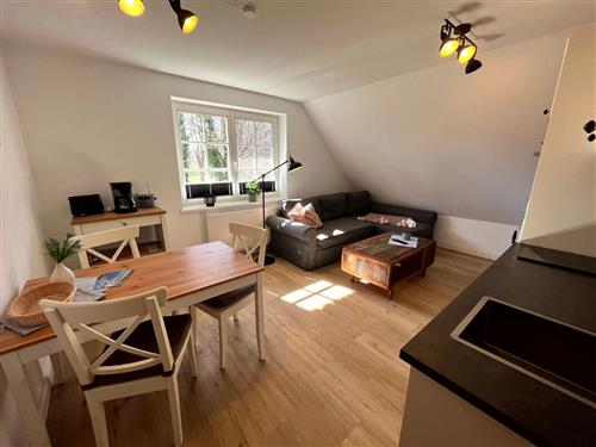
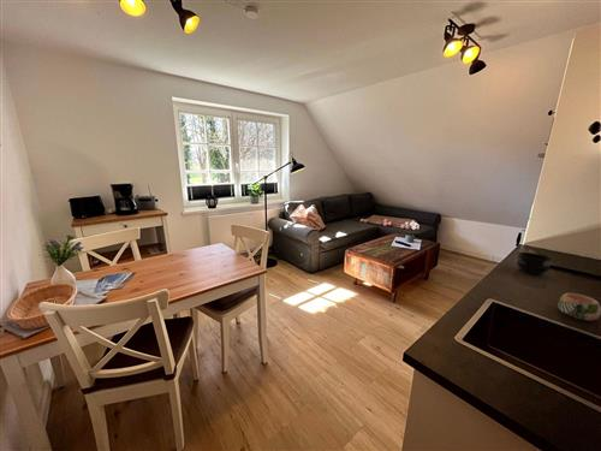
+ mug (532, 262)
+ mug (579, 307)
